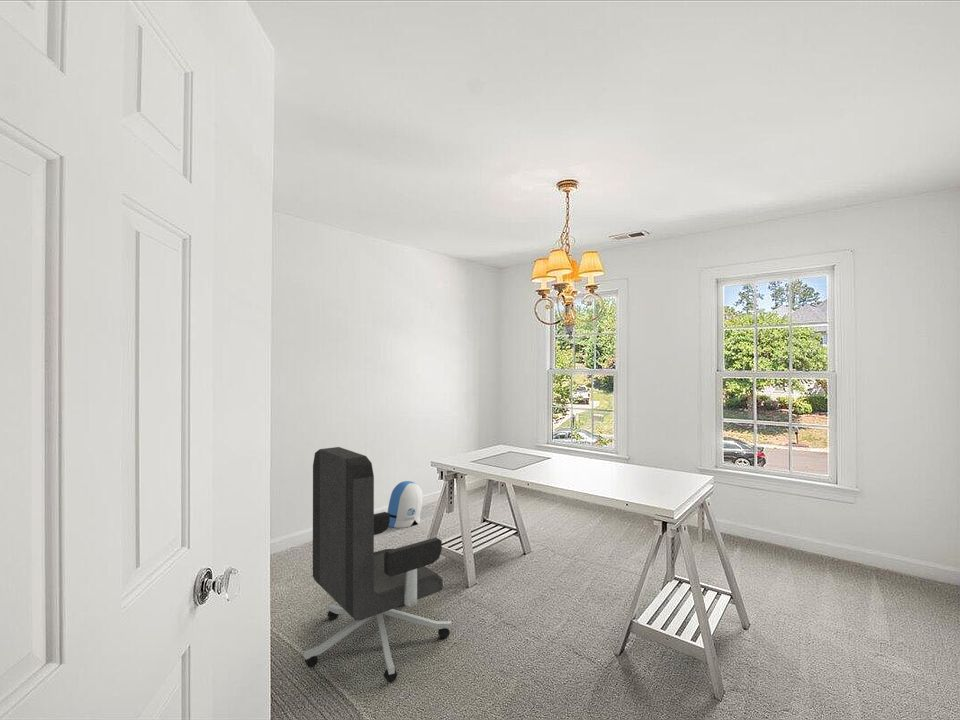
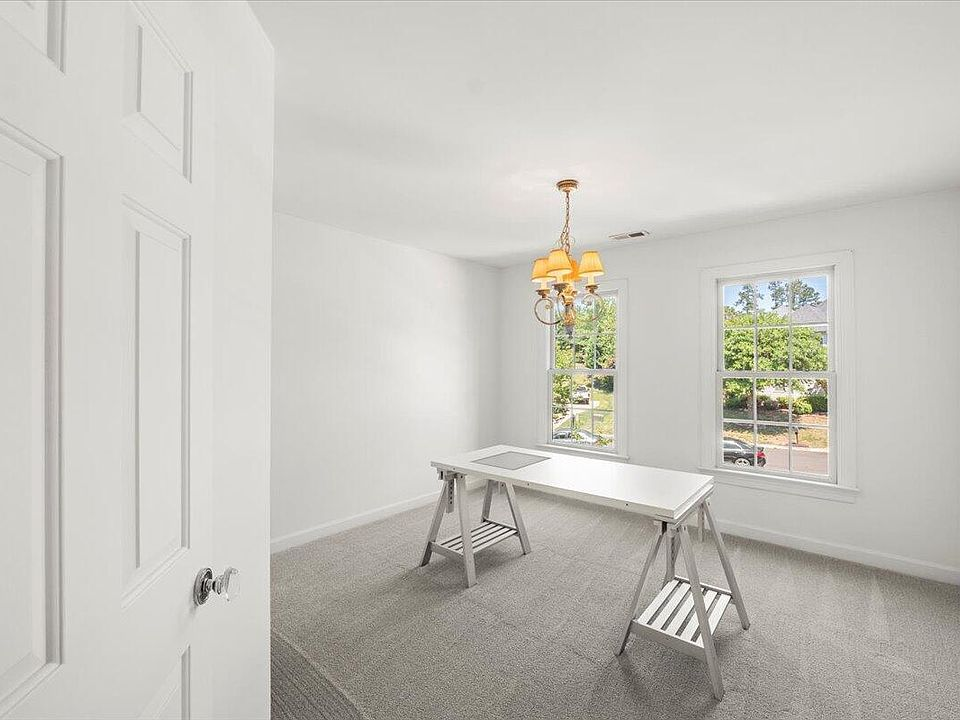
- sun visor (403, 501)
- office chair (372, 544)
